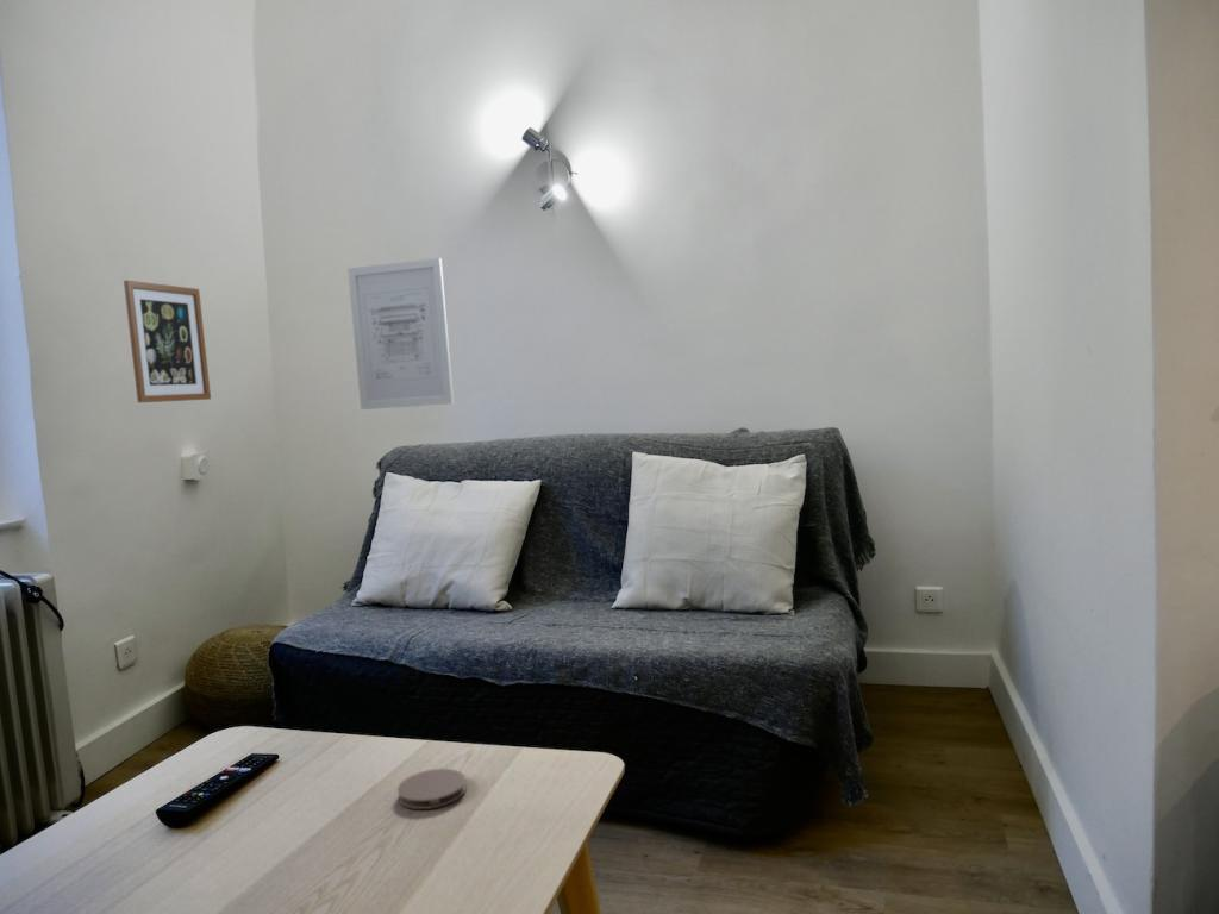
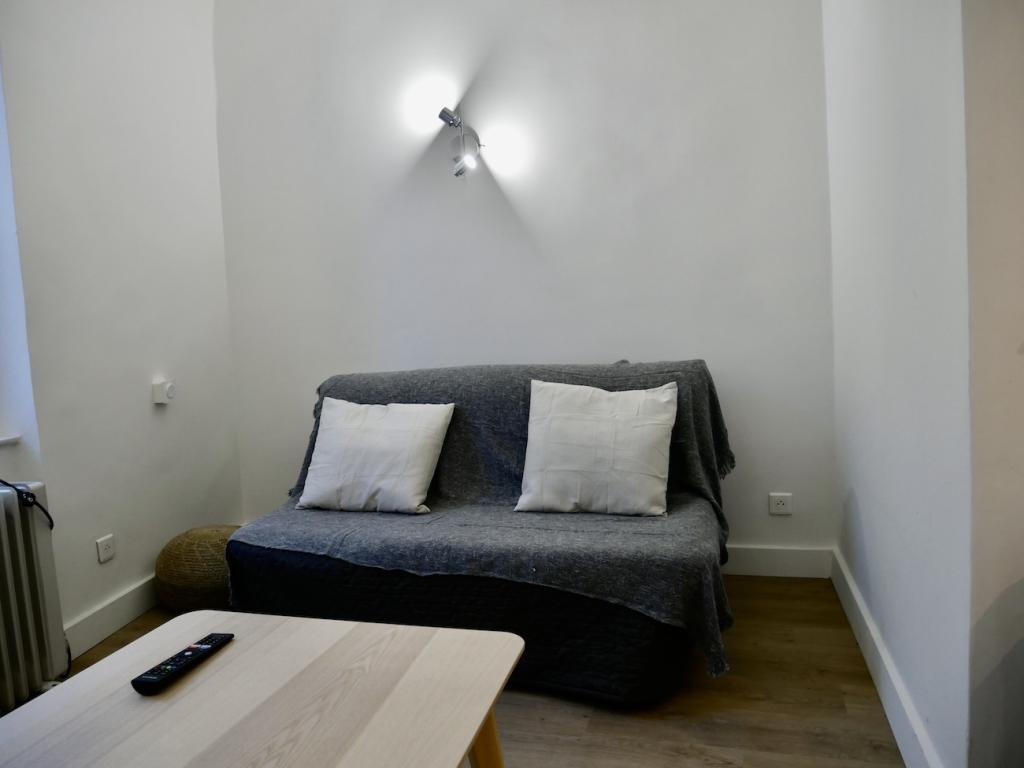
- wall art (400, 334)
- coaster (432, 788)
- wall art (169, 343)
